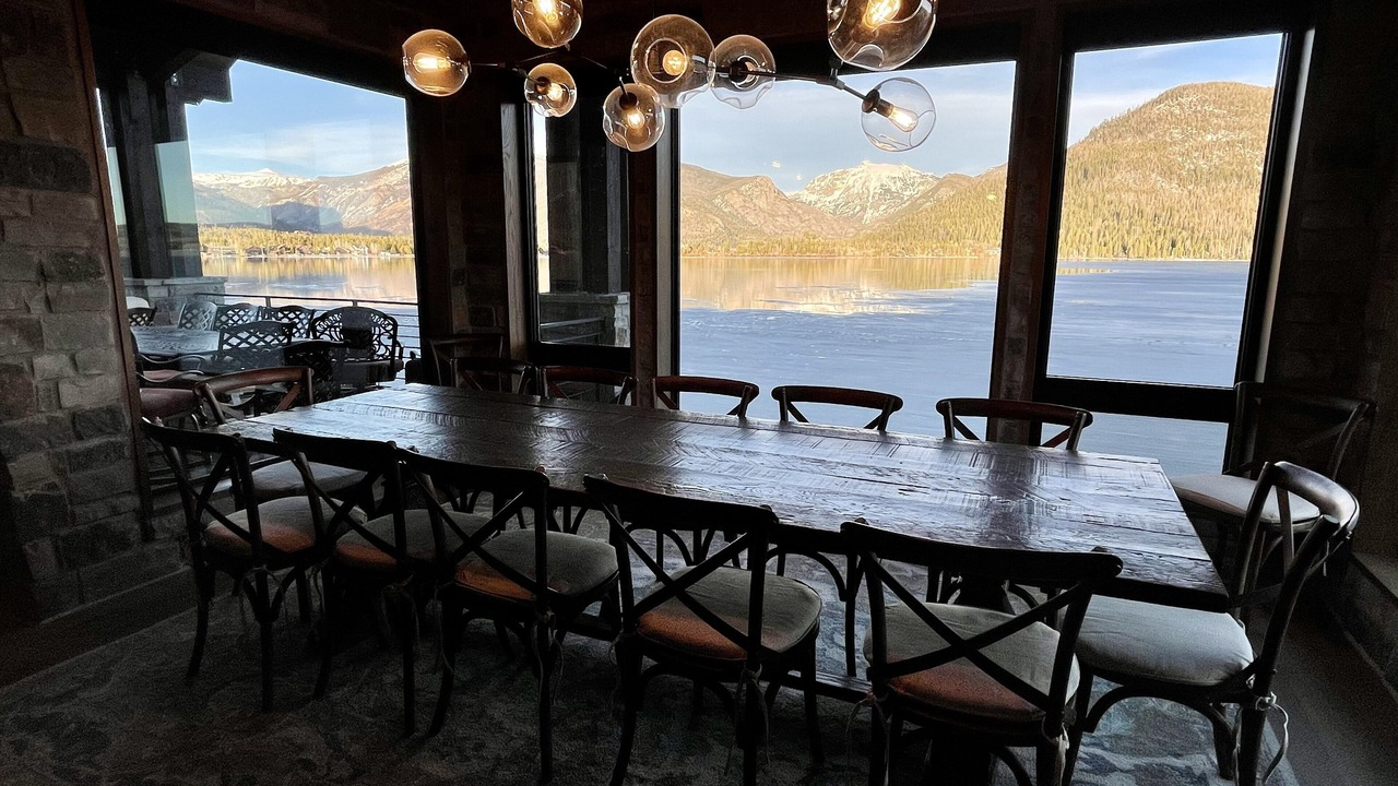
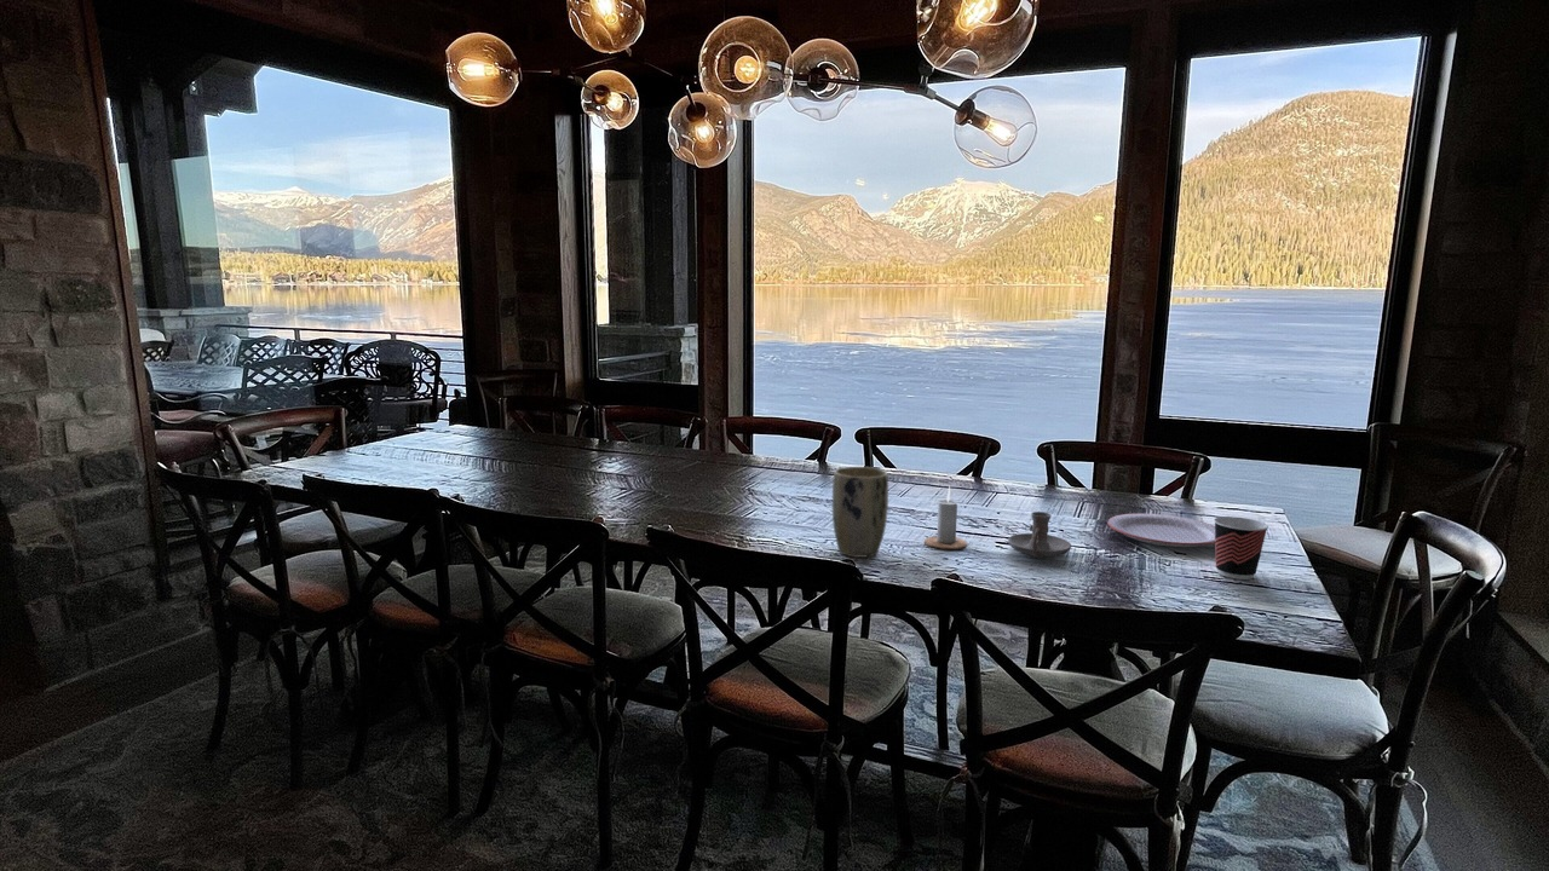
+ plate (1164, 531)
+ cup (1237, 548)
+ plant pot (859, 512)
+ candle (946, 513)
+ candle holder (1038, 535)
